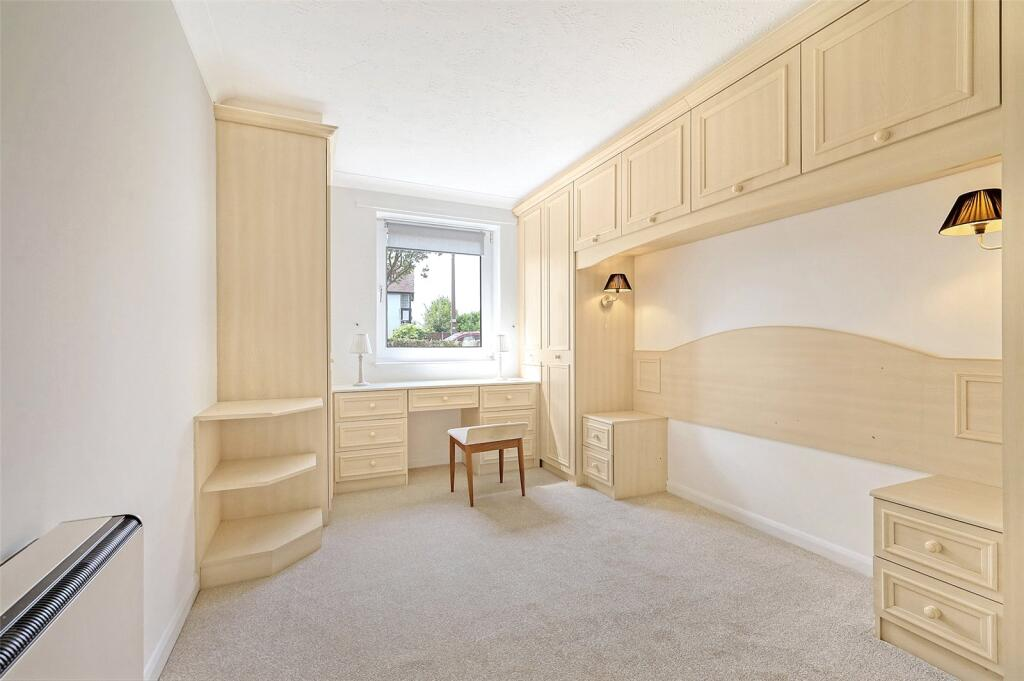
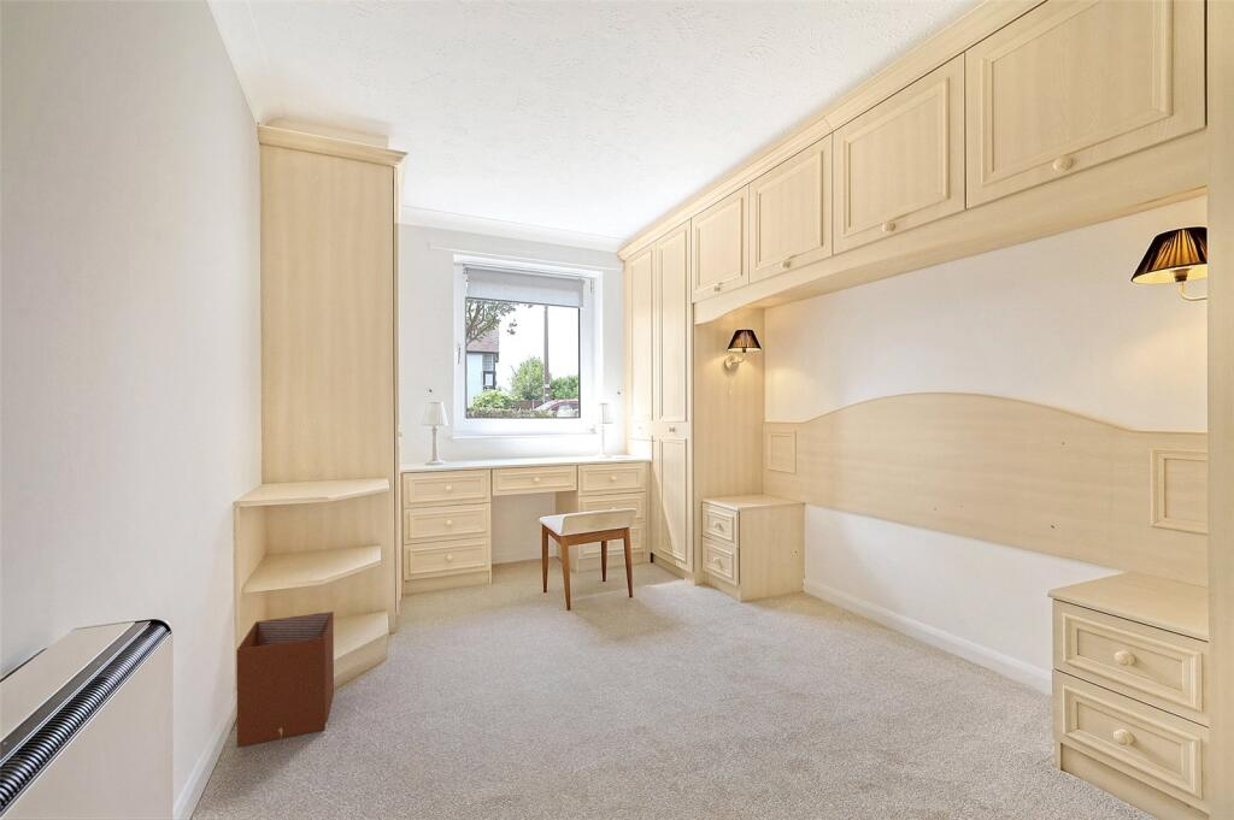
+ waste basket (290, 674)
